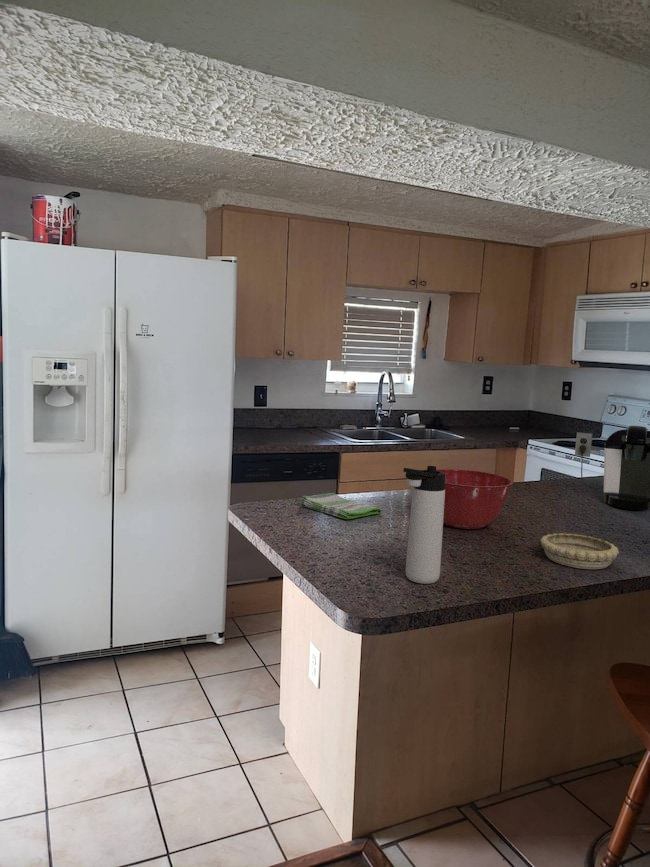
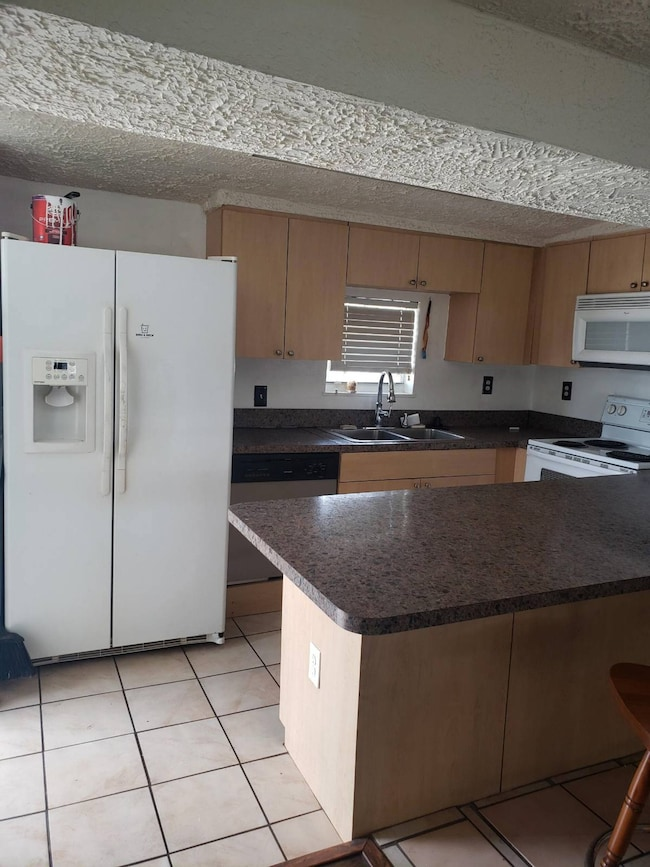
- decorative bowl (578, 550)
- thermos bottle (420, 524)
- coffee maker (616, 463)
- dish towel (340, 504)
- mixing bowl (464, 500)
